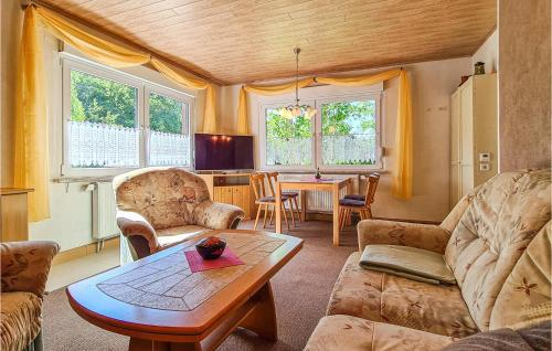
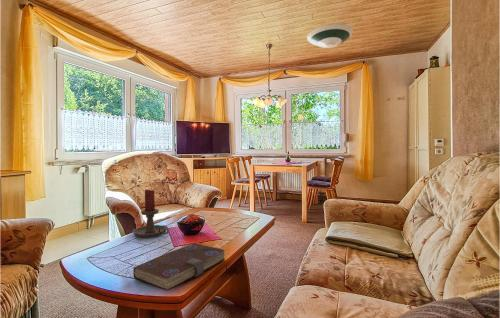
+ candle holder (153, 211)
+ book (183, 261)
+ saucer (329, 40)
